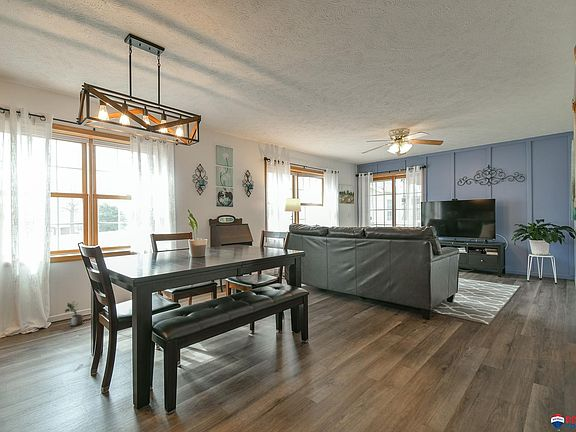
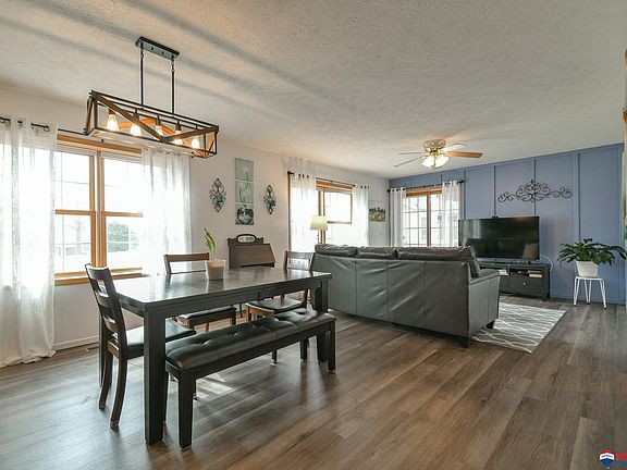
- potted plant (74, 312)
